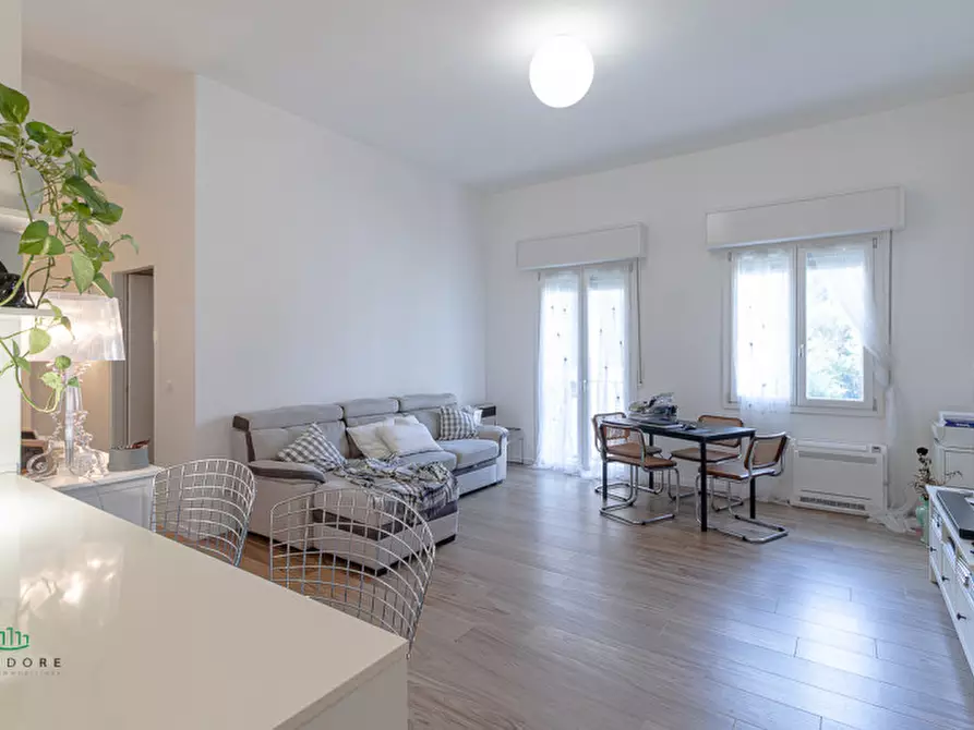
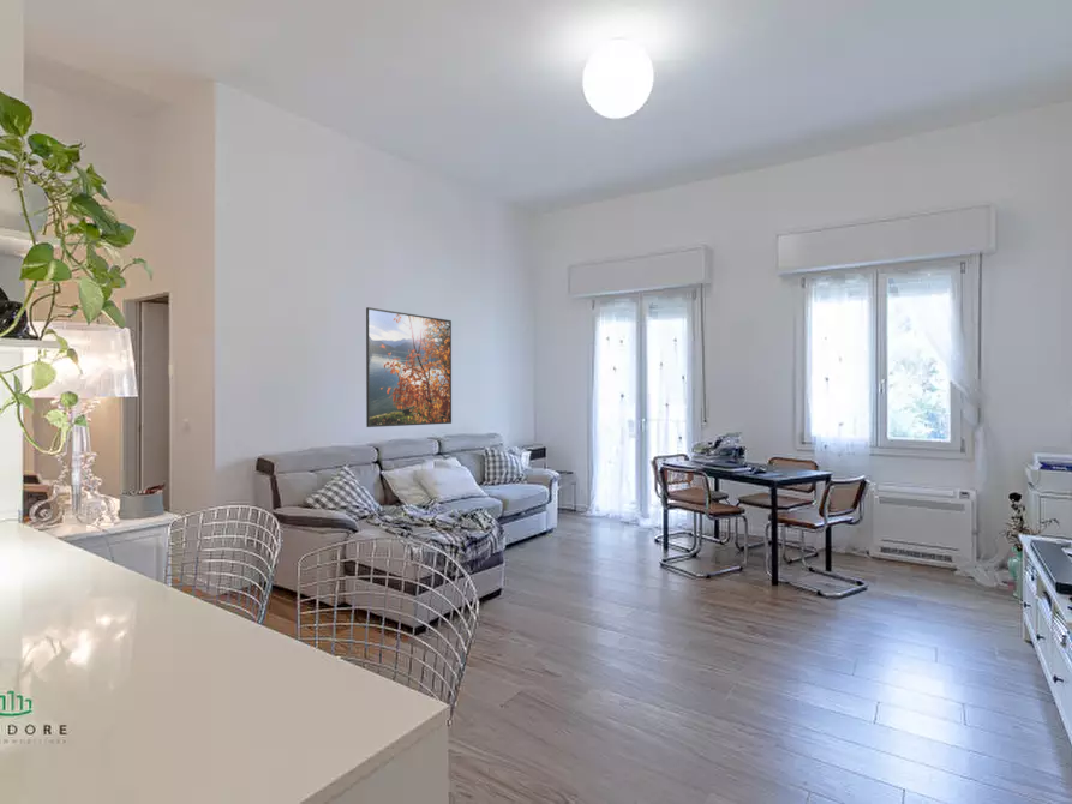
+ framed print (412, 370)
